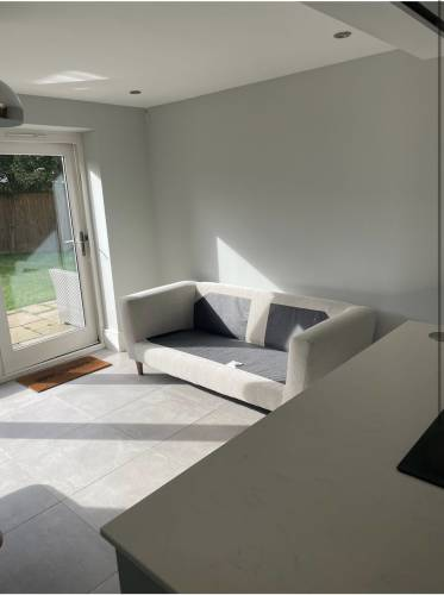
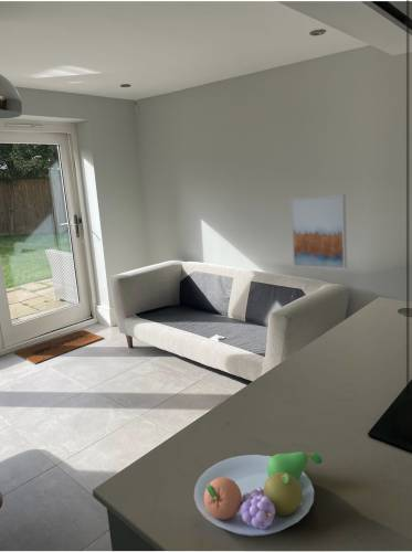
+ wall art (317, 232)
+ fruit bowl (257, 478)
